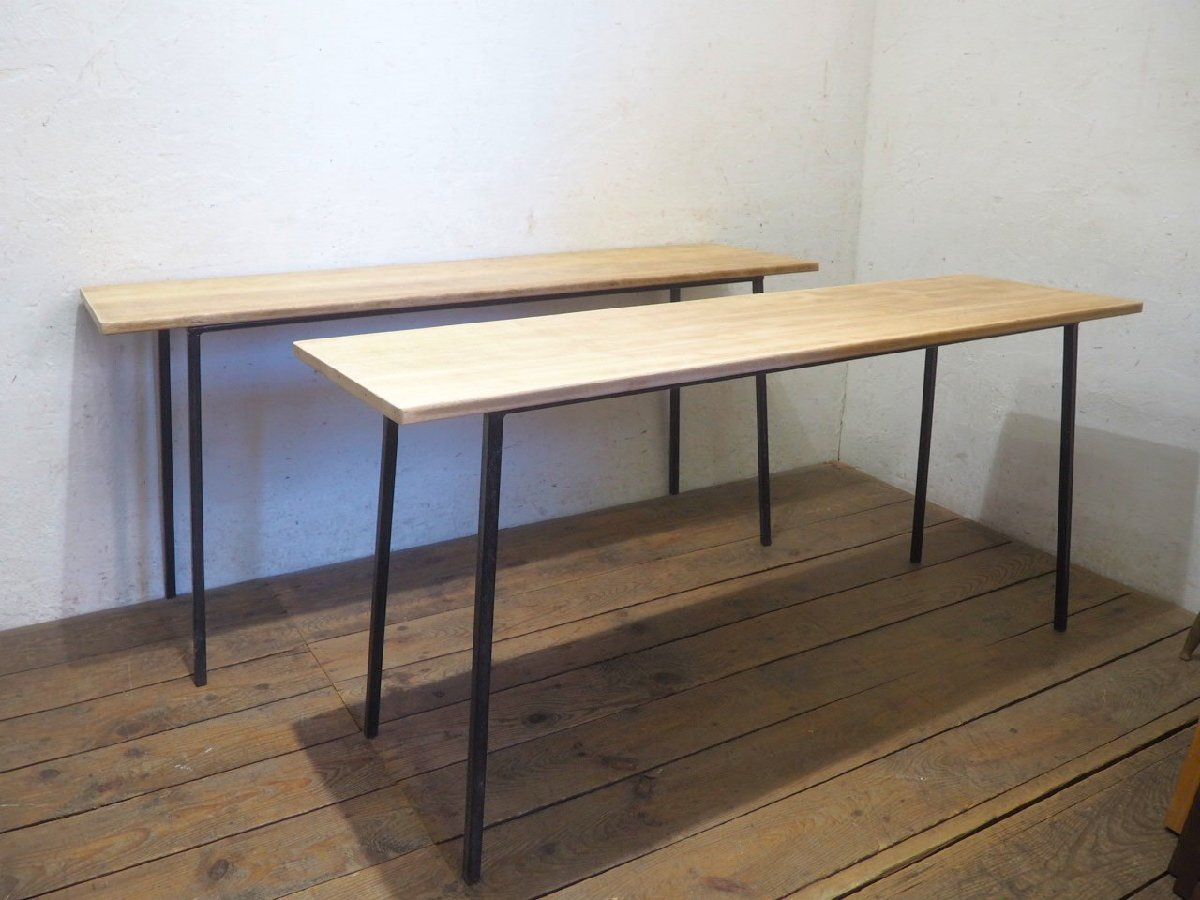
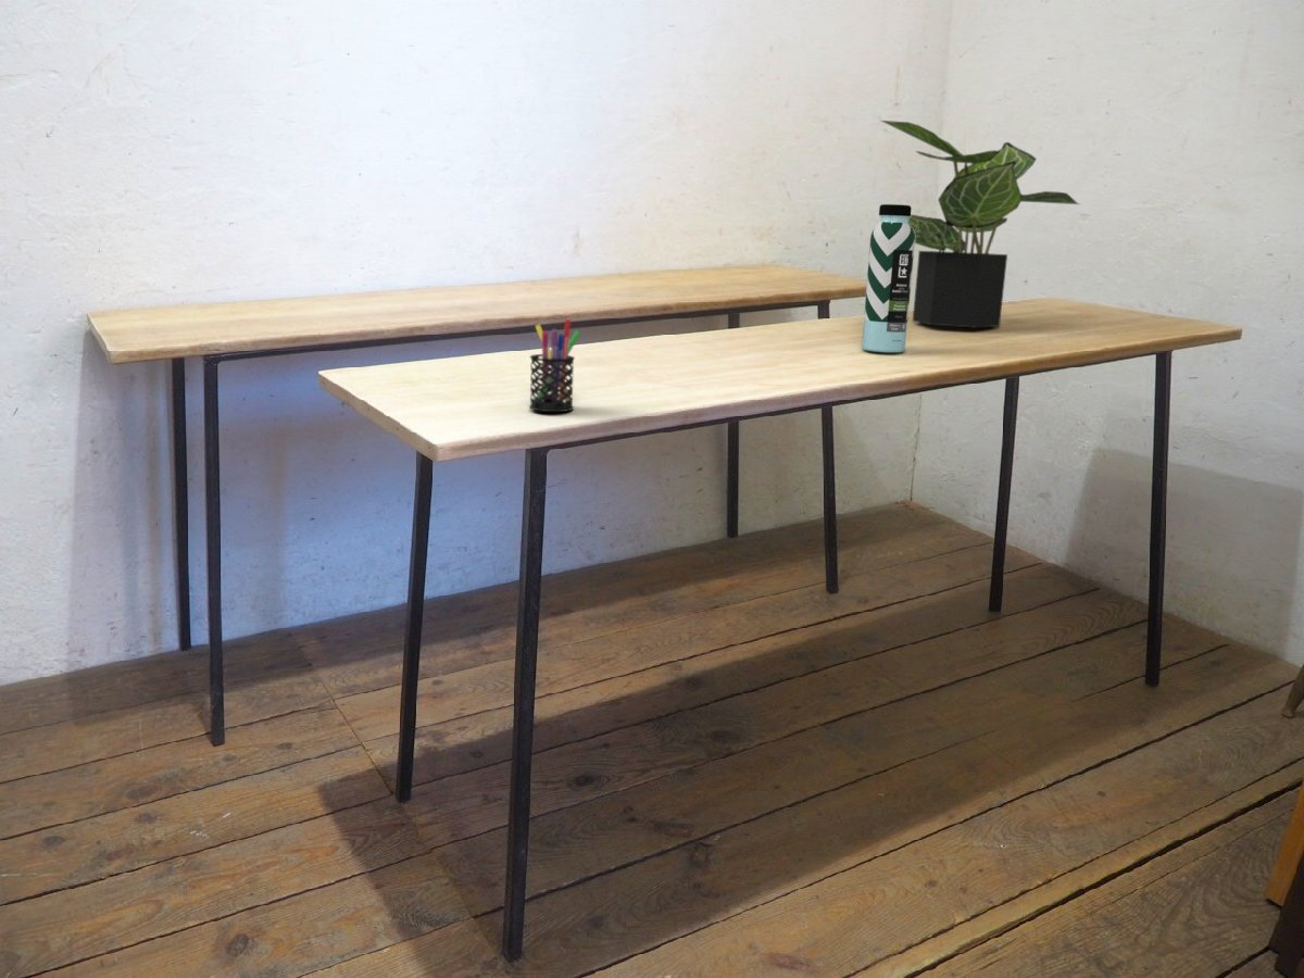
+ potted plant (961, 222)
+ pen holder (557, 363)
+ water bottle (889, 278)
